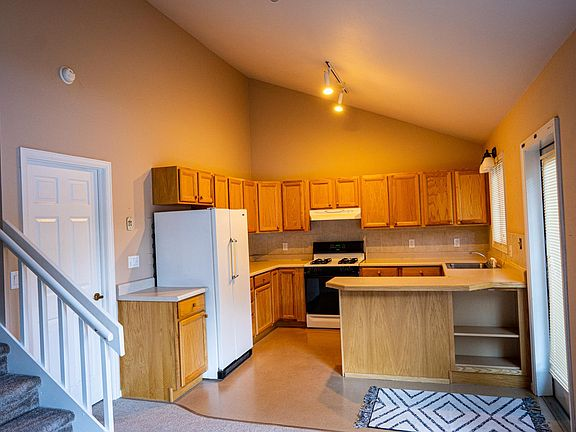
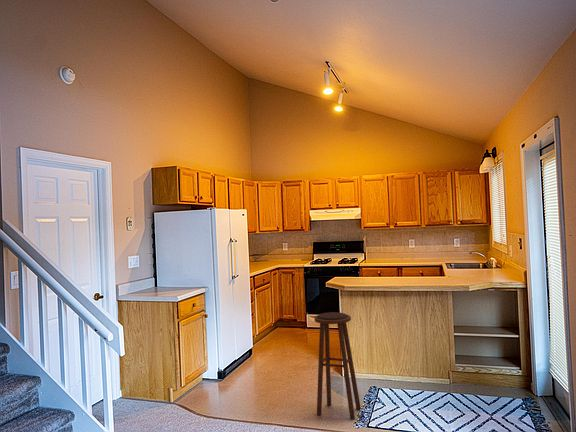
+ stool (336, 364)
